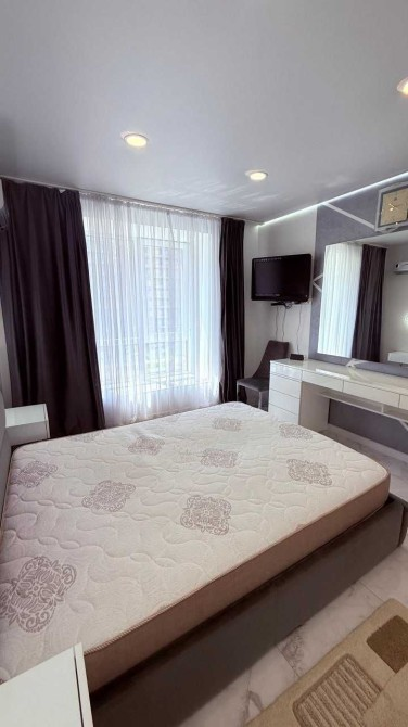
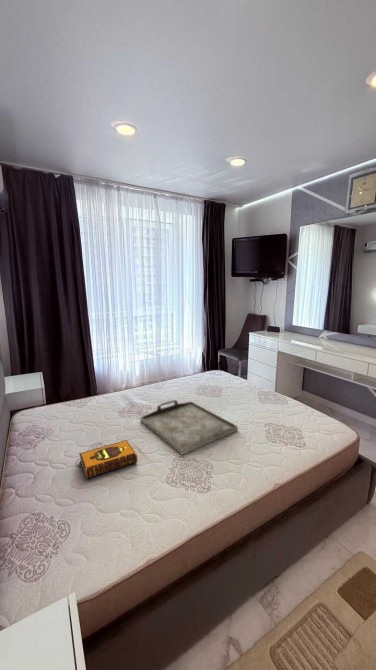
+ hardback book (108, 458)
+ serving tray (187, 419)
